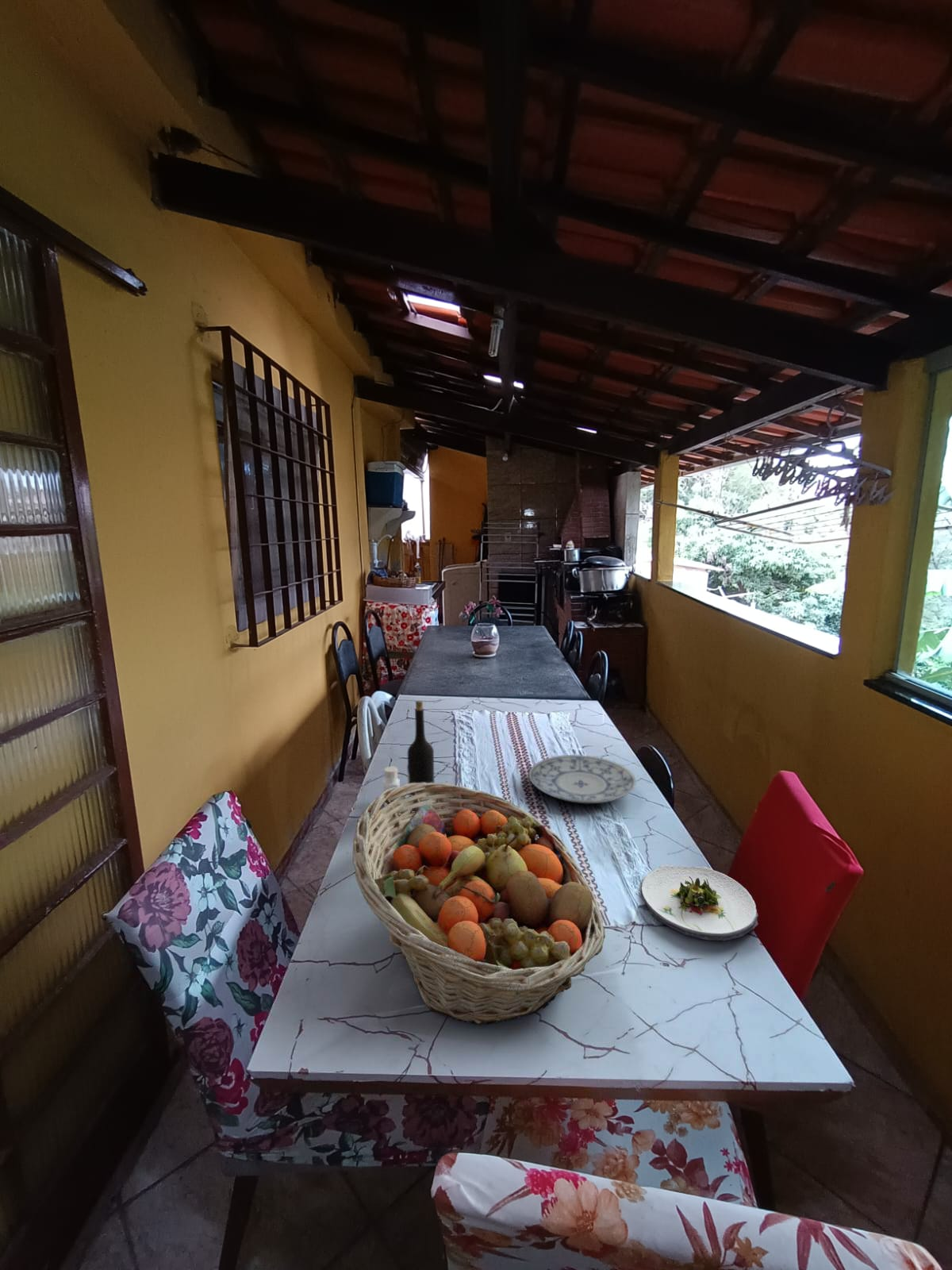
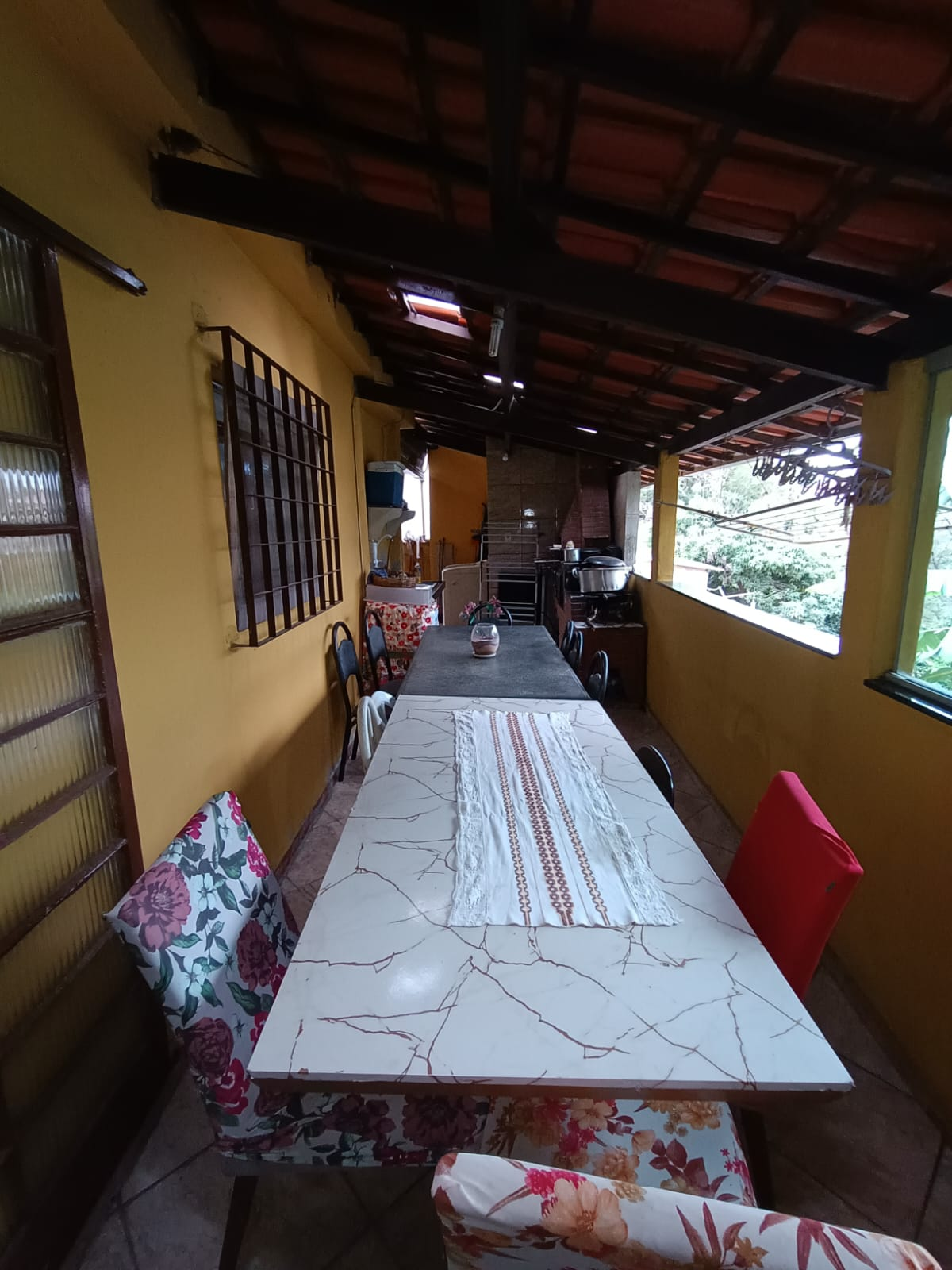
- plate (581, 781)
- pepper shaker (391, 787)
- salad plate (697, 893)
- wine bottle (420, 764)
- fruit basket (476, 881)
